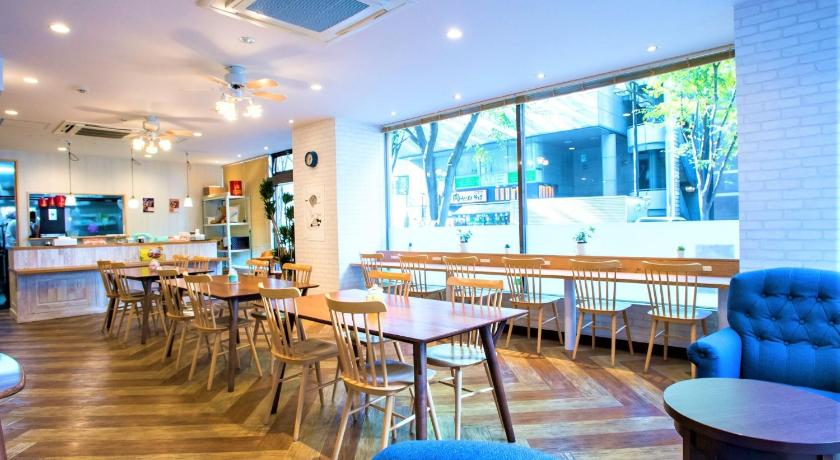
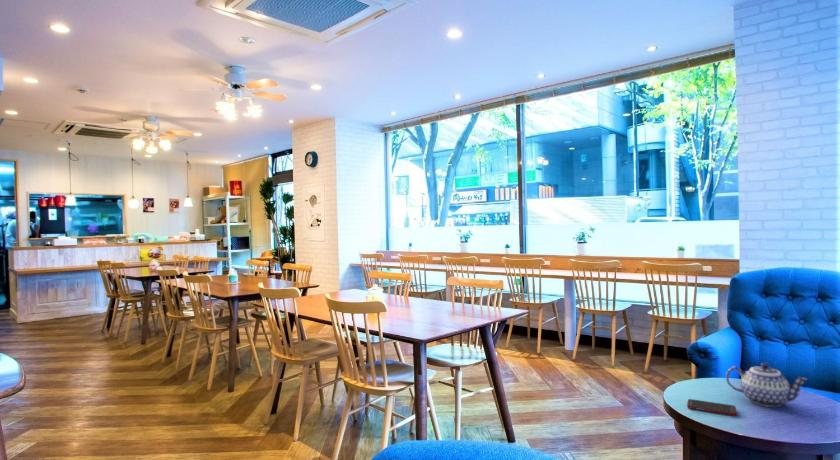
+ cell phone (711, 407)
+ teapot (765, 382)
